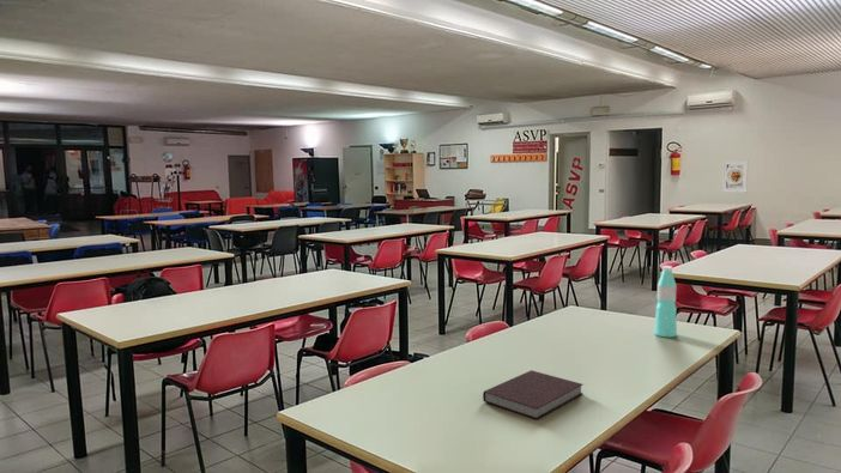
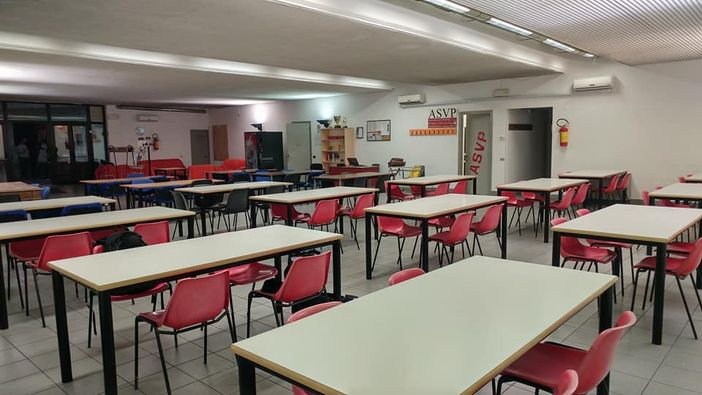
- water bottle (666, 301)
- notebook (533, 392)
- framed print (734, 176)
